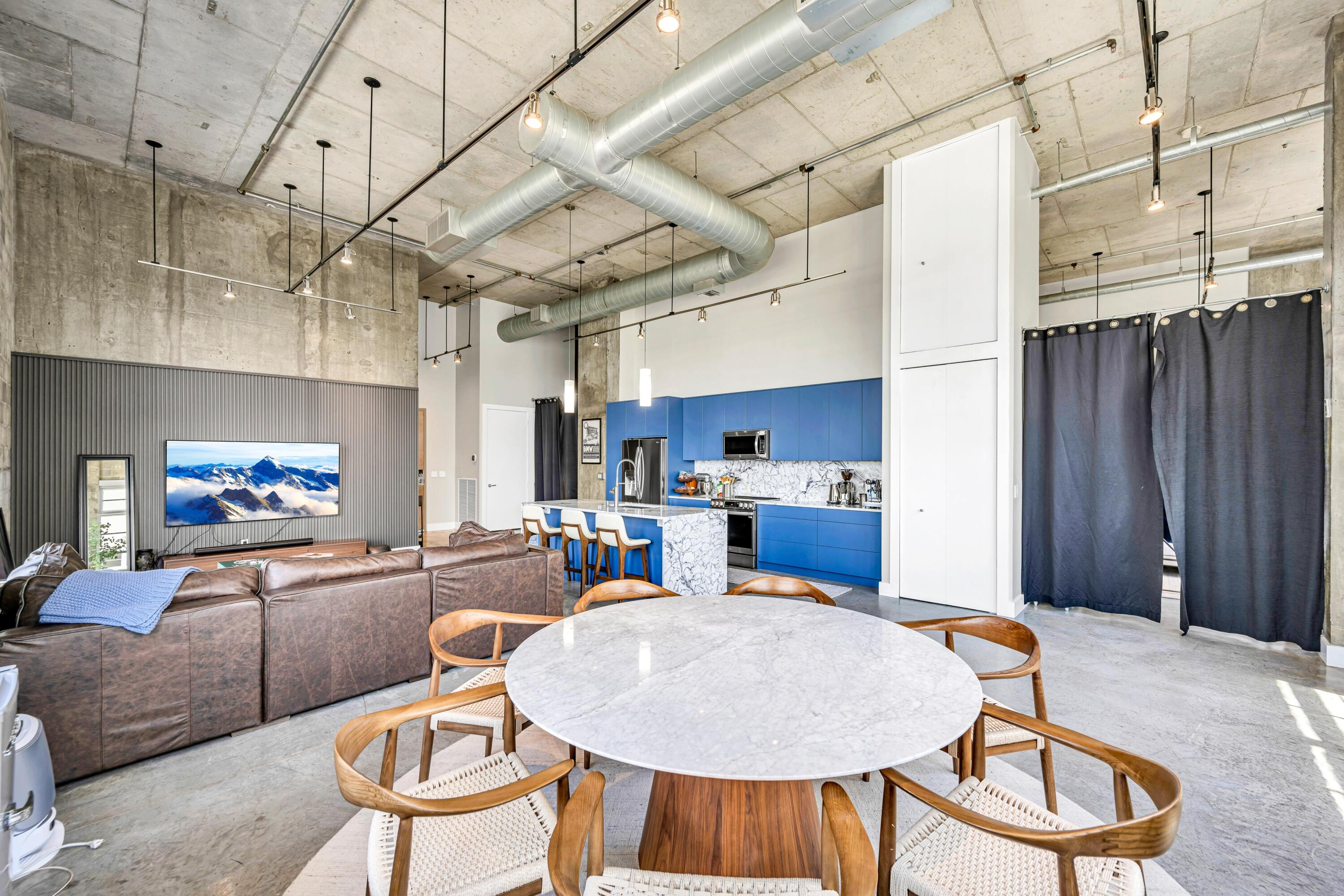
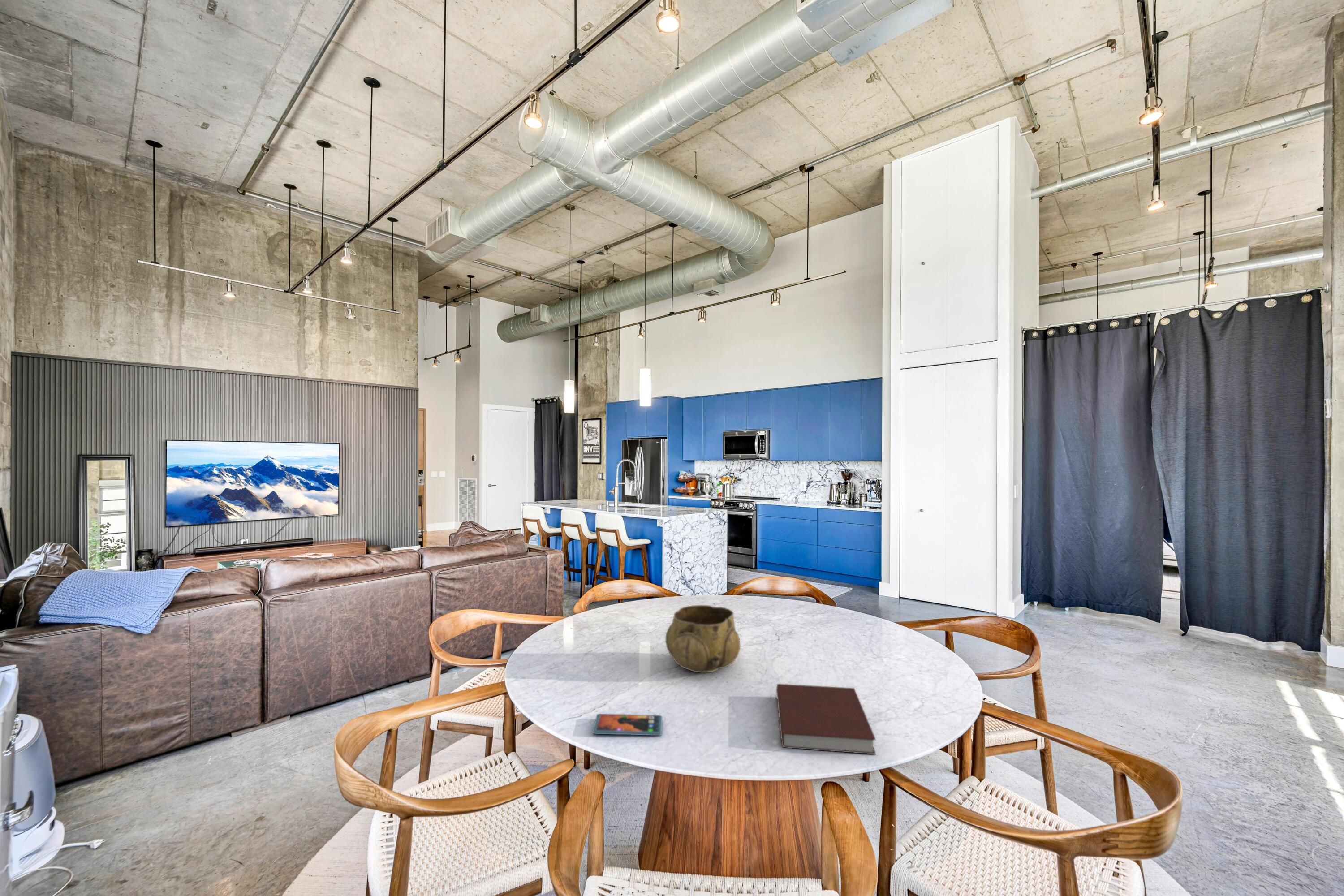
+ decorative bowl (703, 640)
+ notebook (821, 715)
+ smartphone (628, 724)
